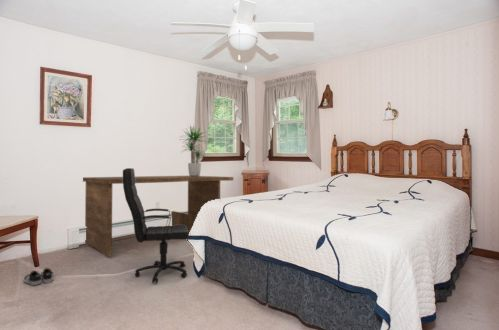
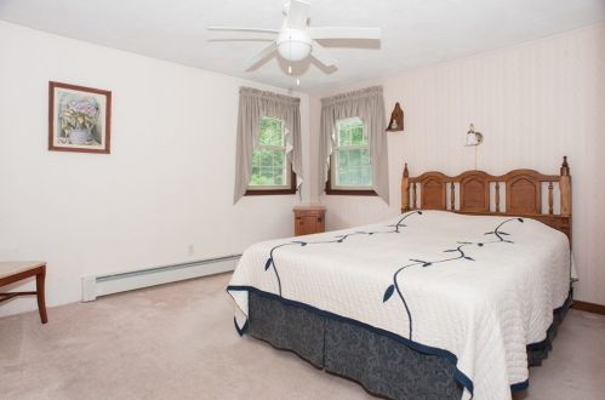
- desk (171, 211)
- potted plant (193, 150)
- shoe (39, 274)
- office chair (156, 217)
